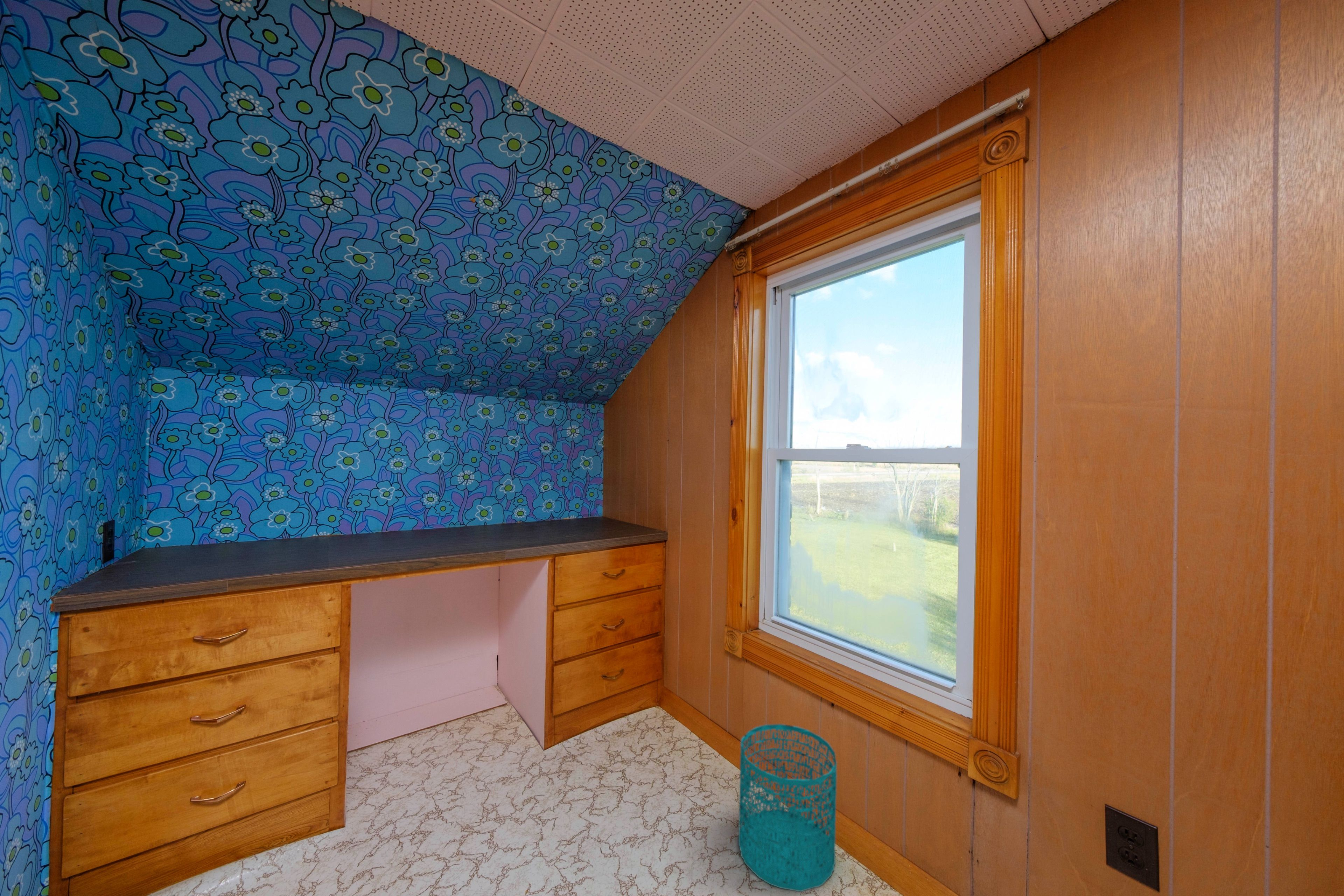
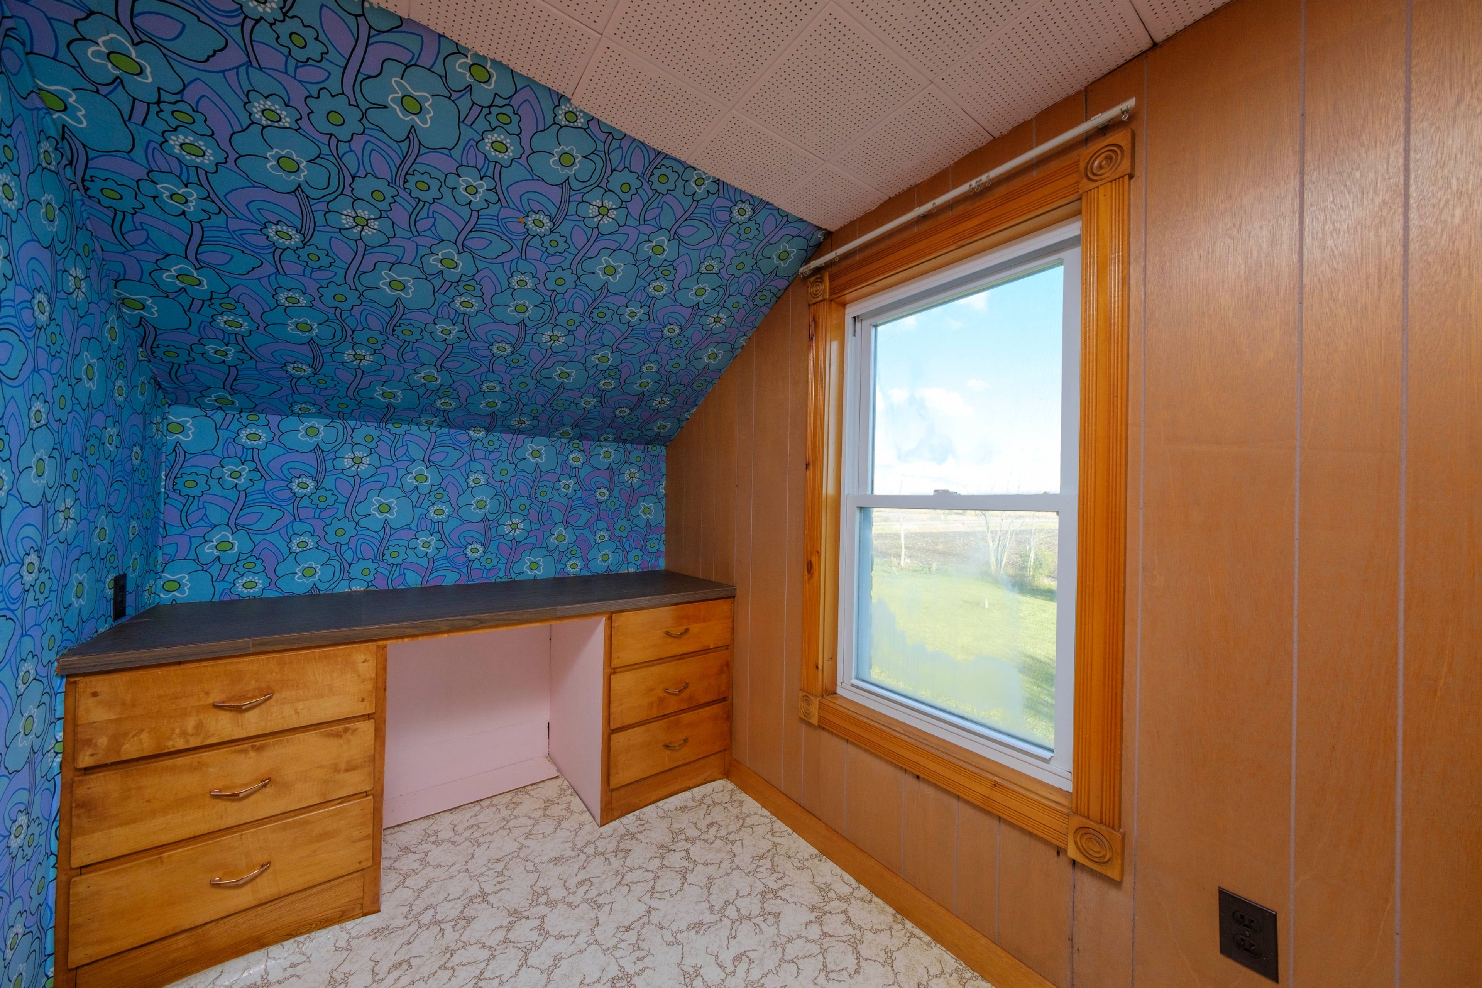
- wastebasket (786, 799)
